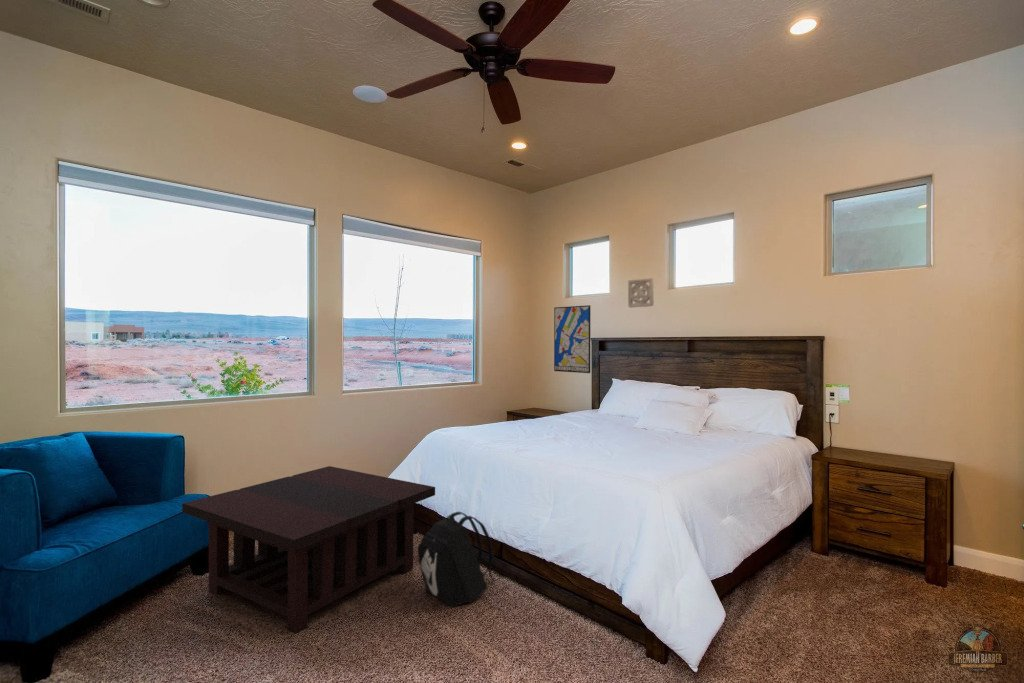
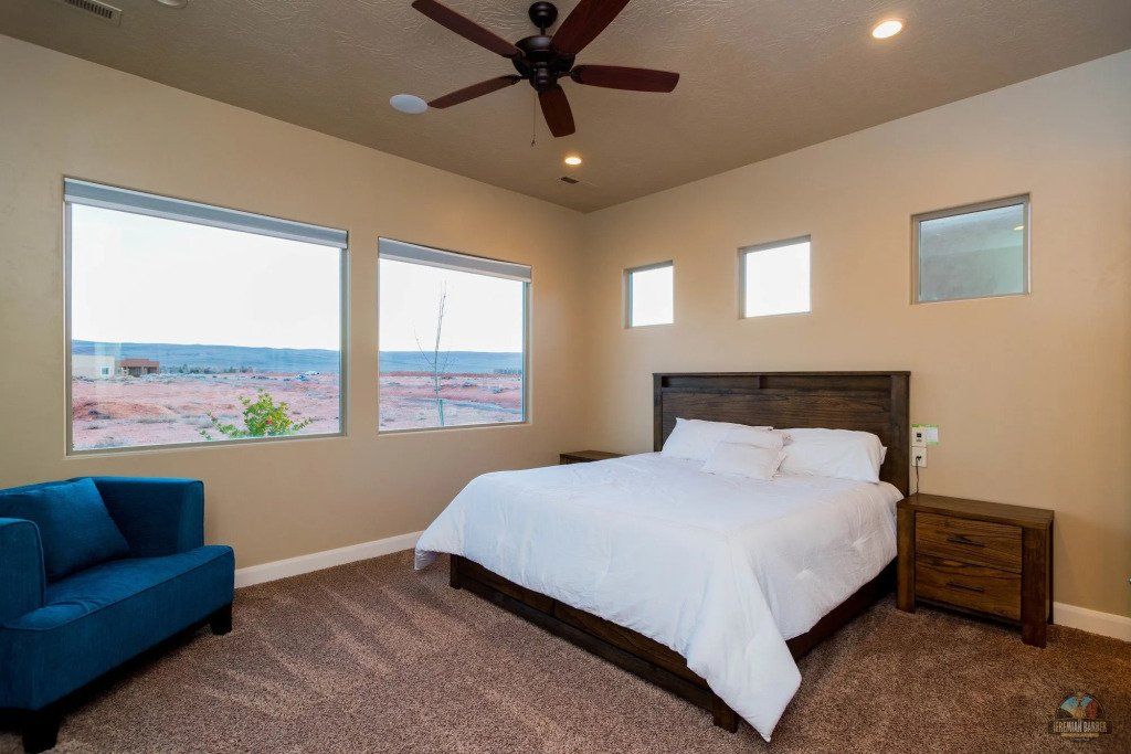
- coffee table (315, 536)
- wall ornament (640, 293)
- backpack (458, 551)
- wall art (571, 339)
